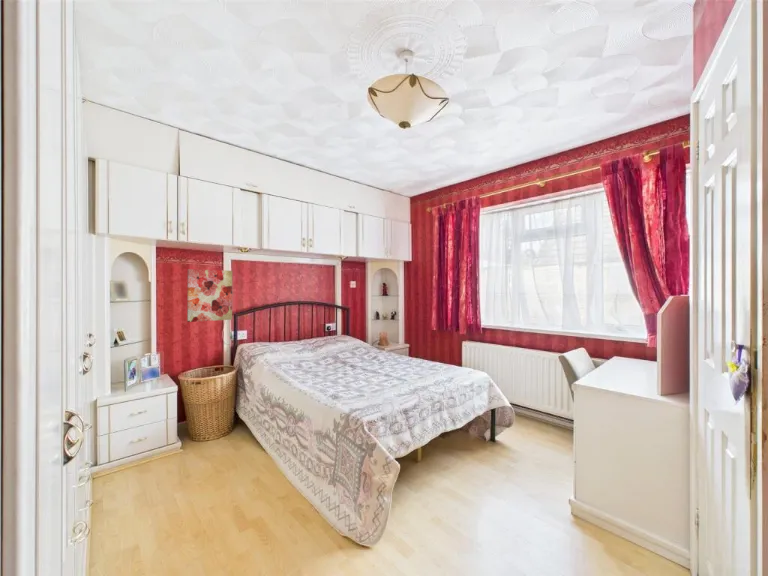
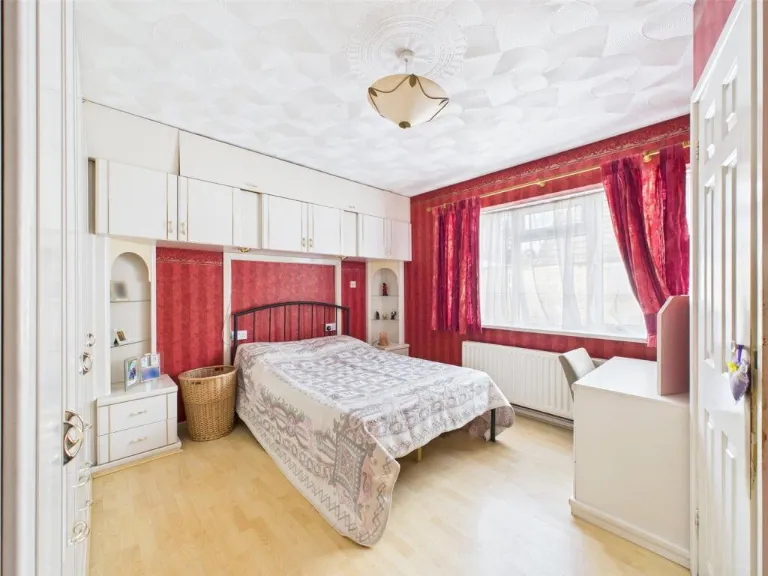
- wall art (210, 295)
